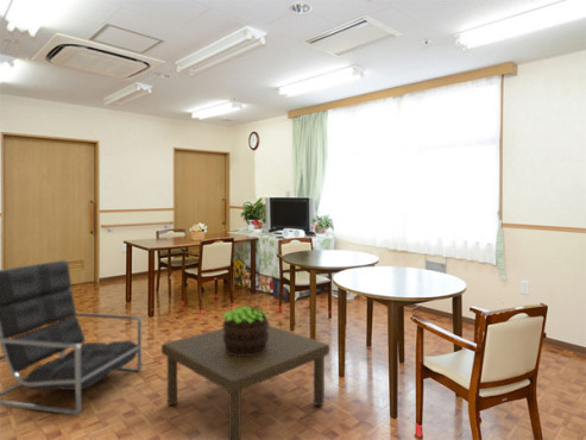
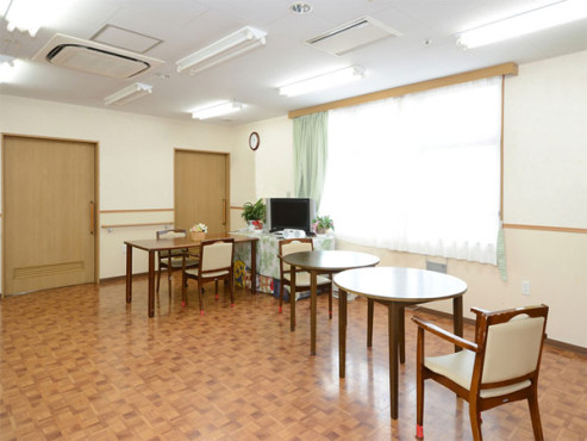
- potted plant (246, 327)
- coffee table (245, 373)
- lounge chair (68, 326)
